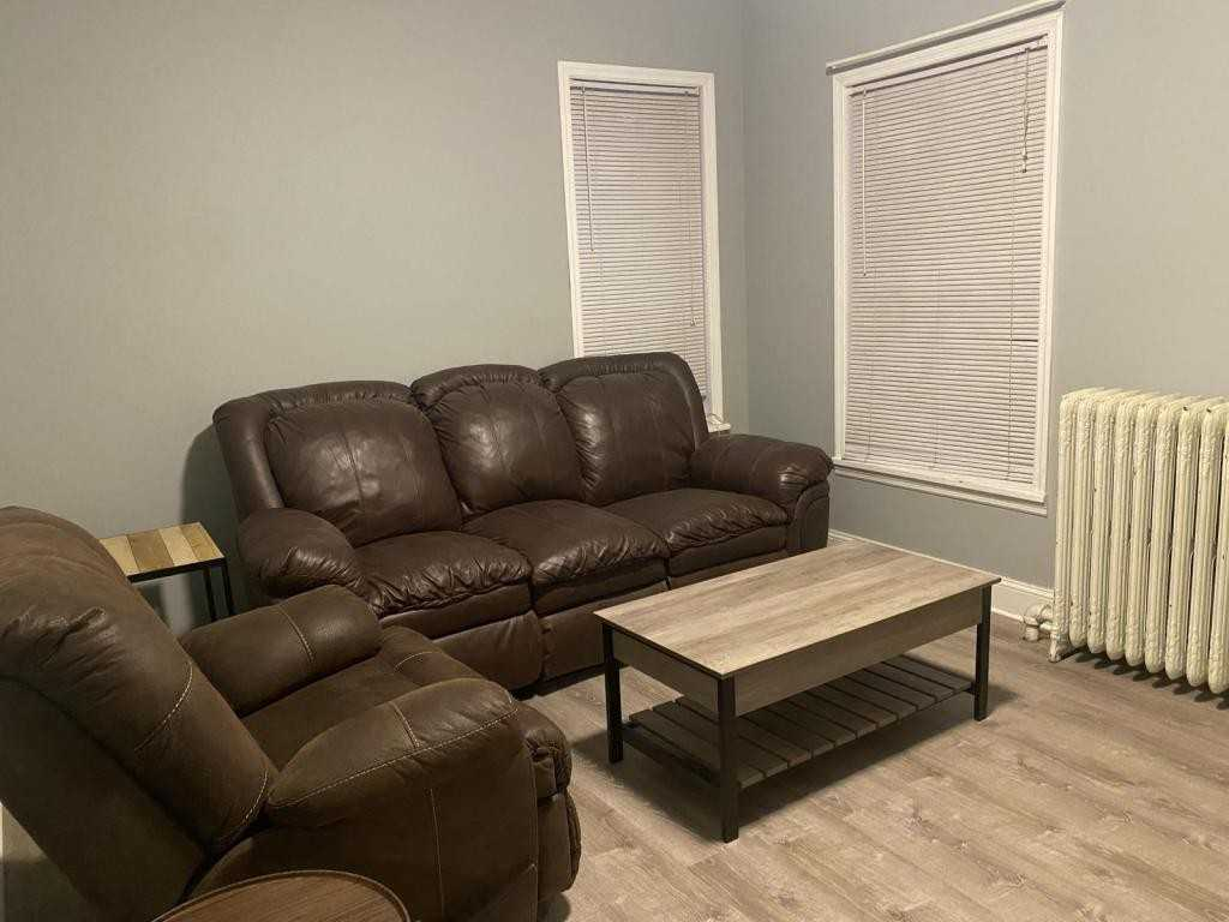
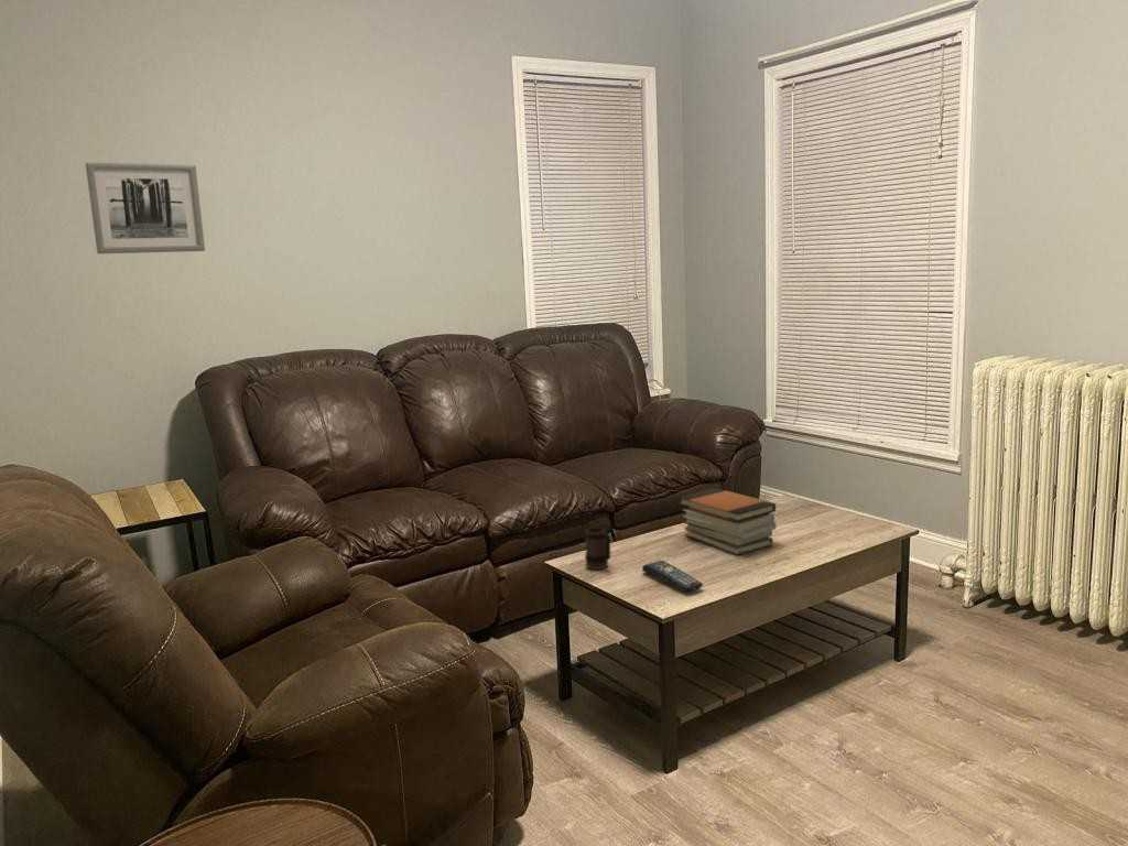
+ book stack (727, 520)
+ wall art (147, 208)
+ mug (598, 549)
+ remote control (671, 575)
